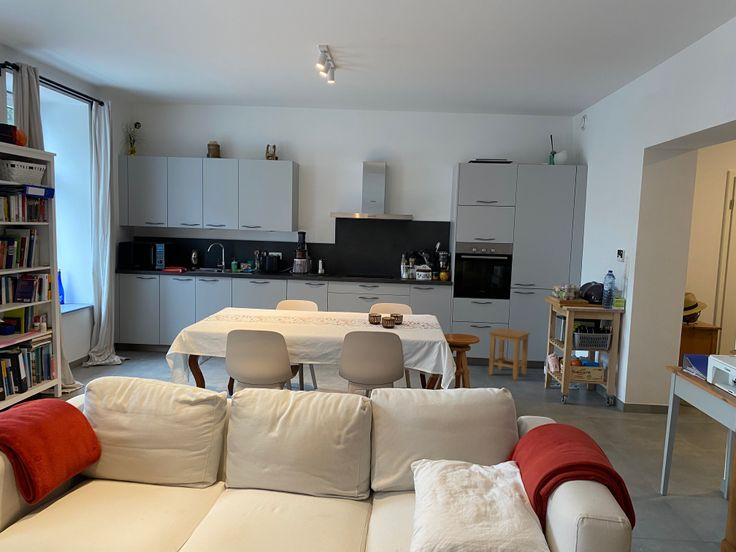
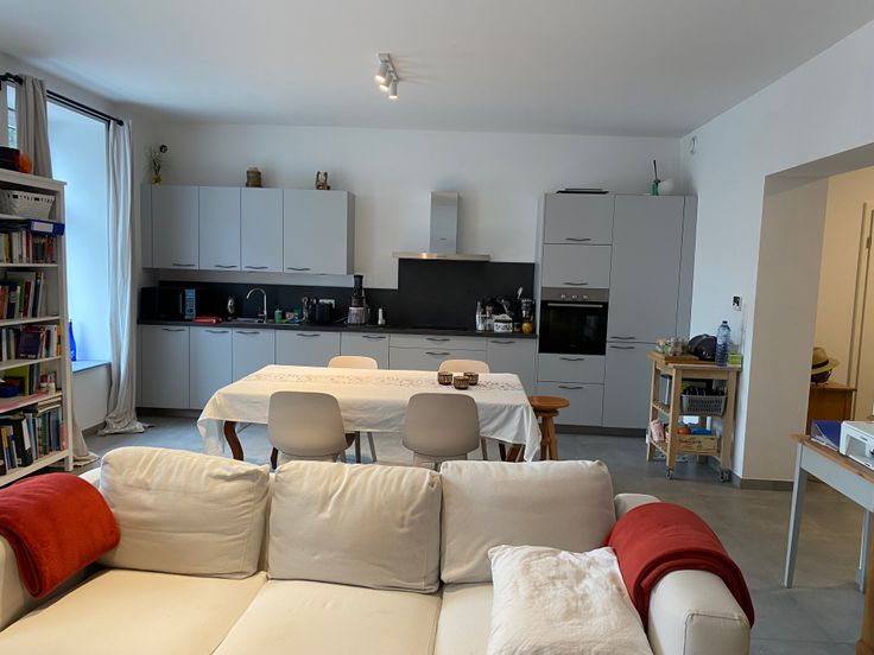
- stool (508, 358)
